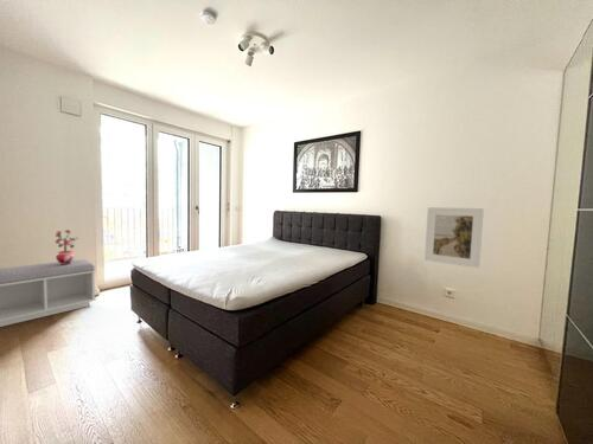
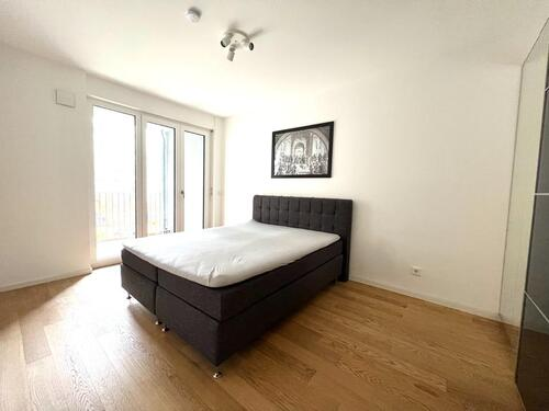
- bench (43, 288)
- potted plant (64, 246)
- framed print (452, 236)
